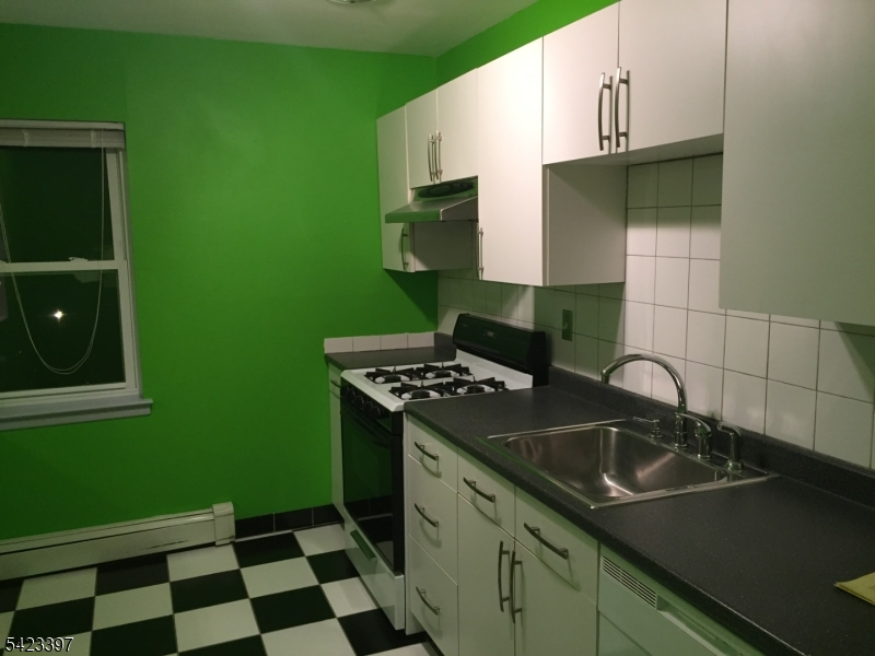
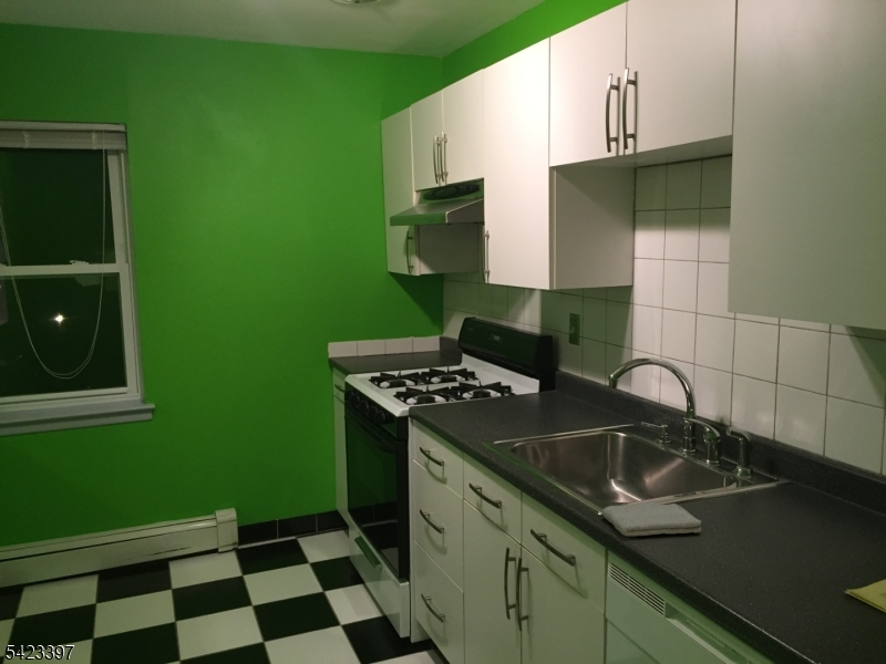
+ washcloth (651, 518)
